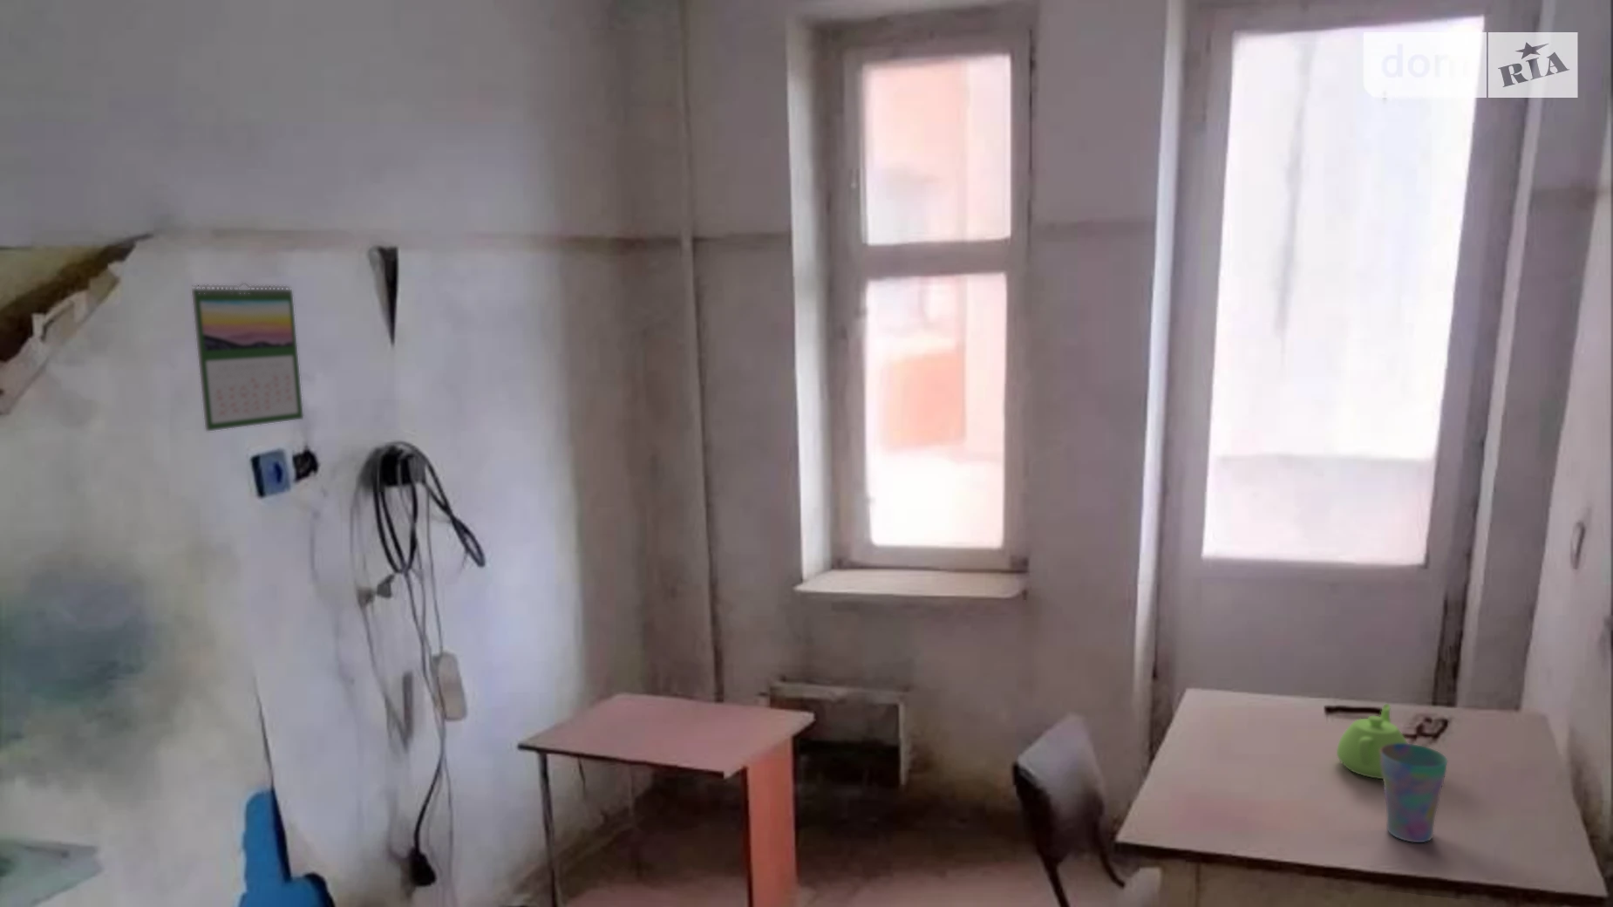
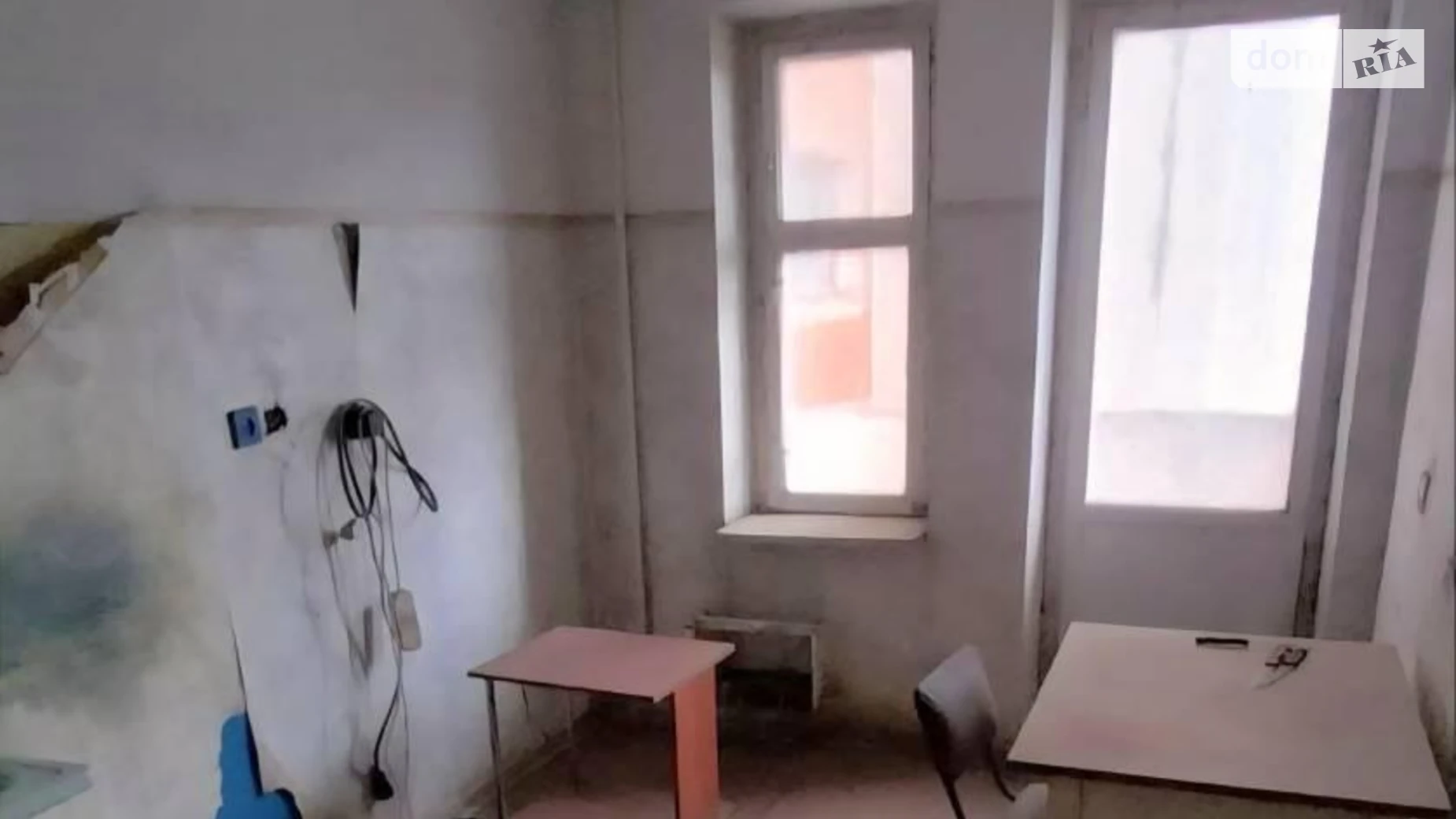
- calendar (250, 354)
- teapot (1375, 741)
- cup (1410, 794)
